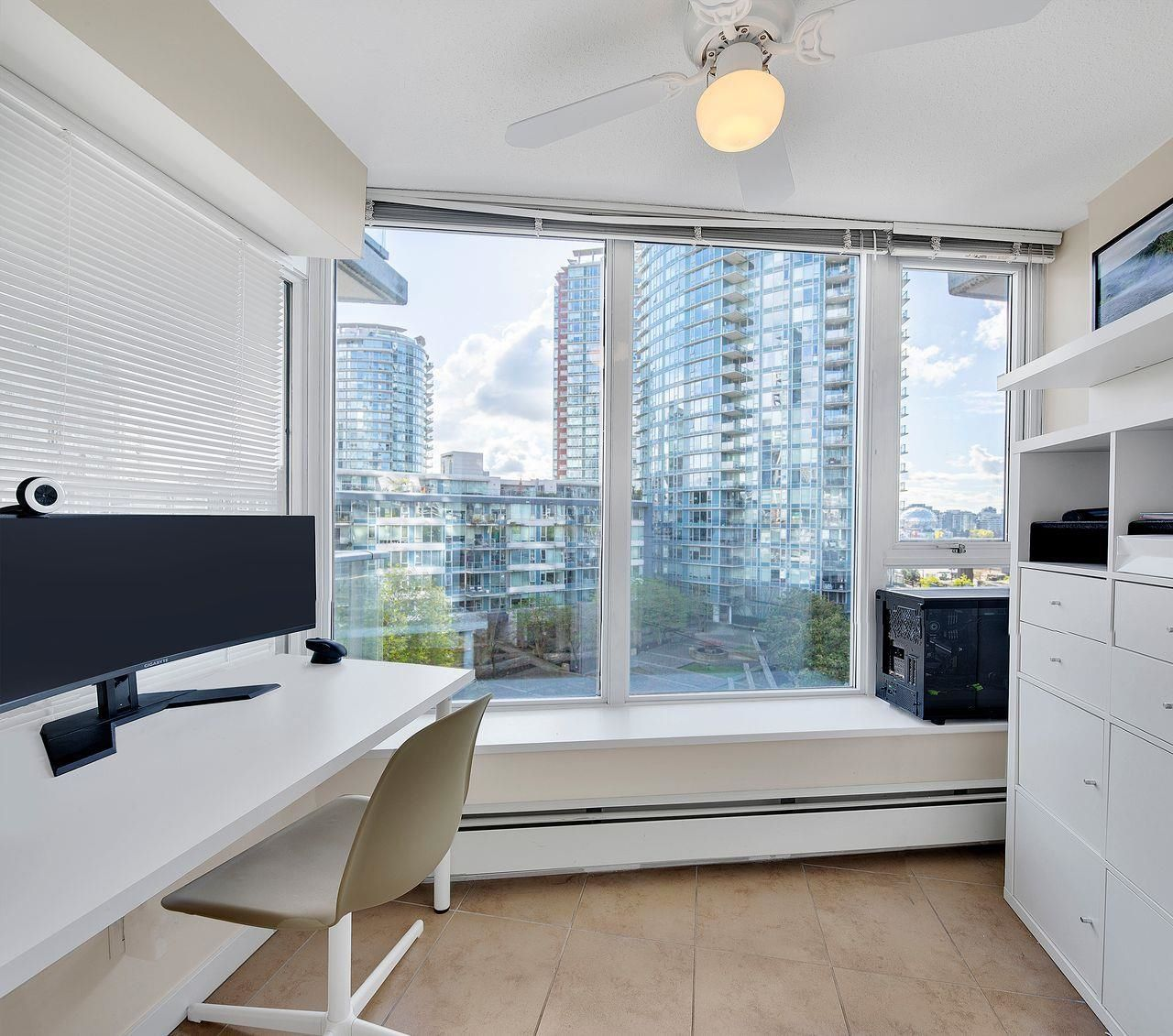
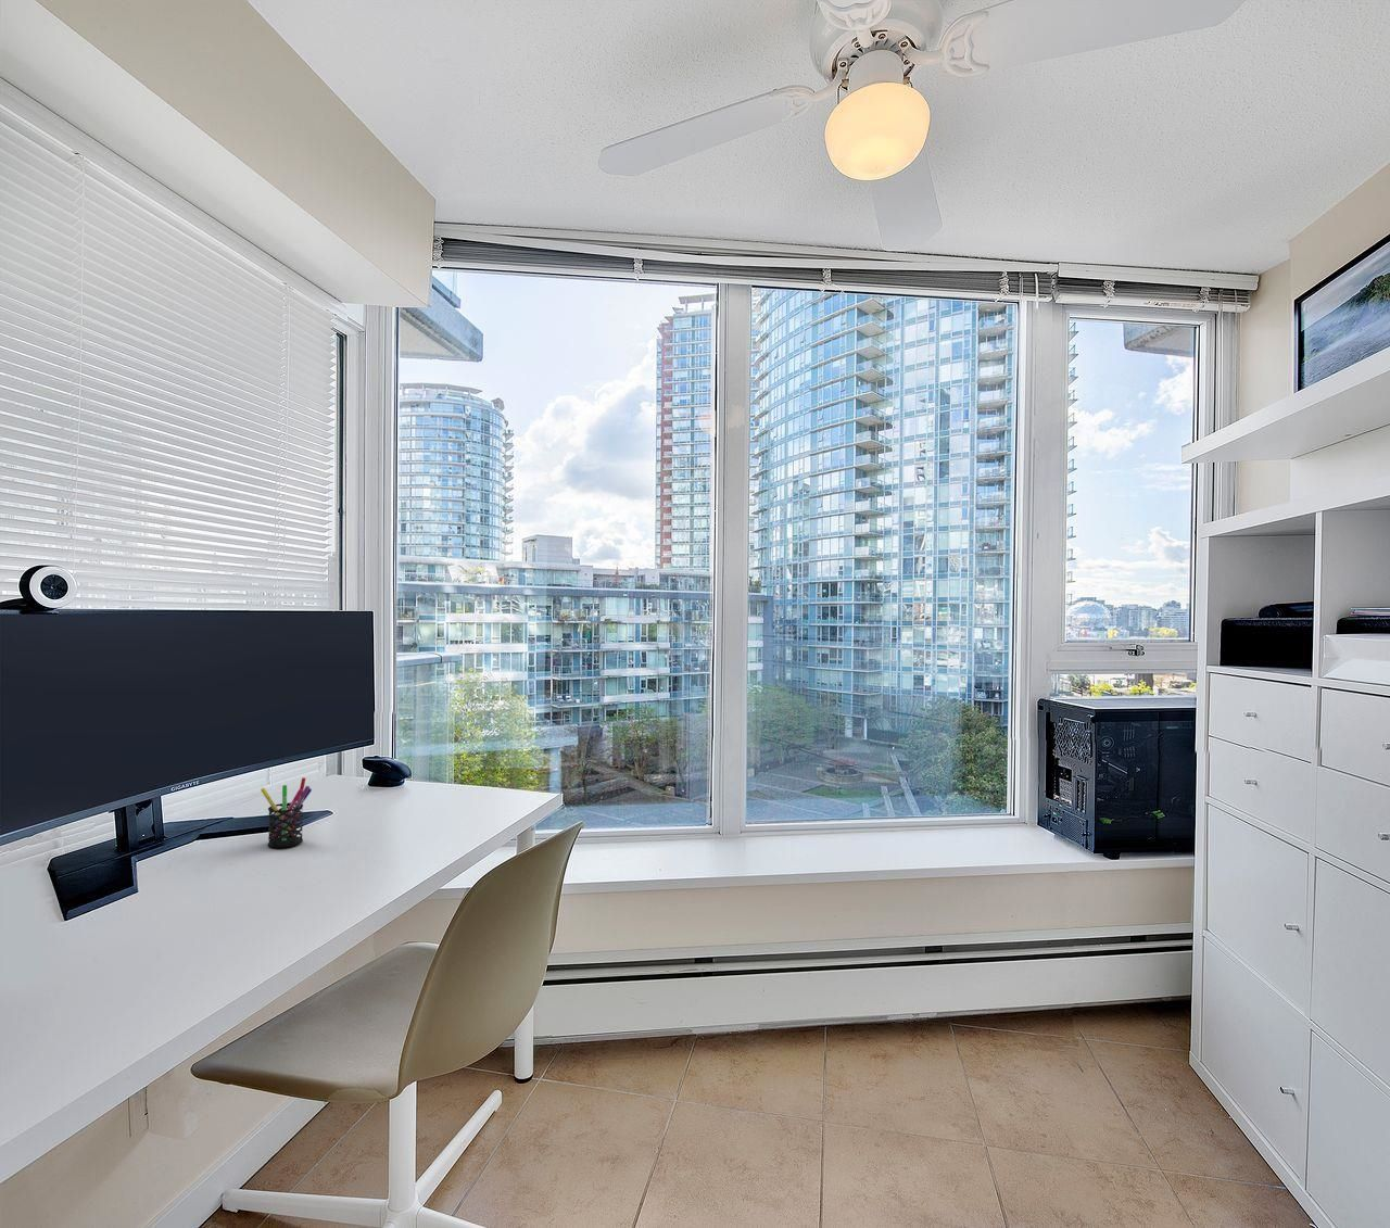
+ pen holder (287, 810)
